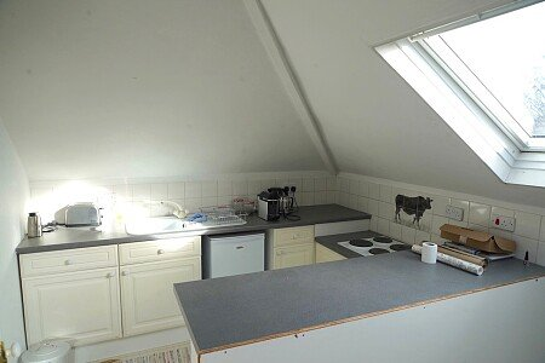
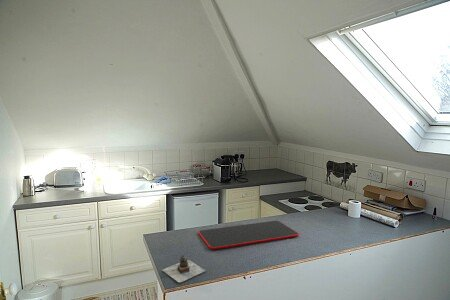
+ teapot (183, 262)
+ cutting board (248, 233)
